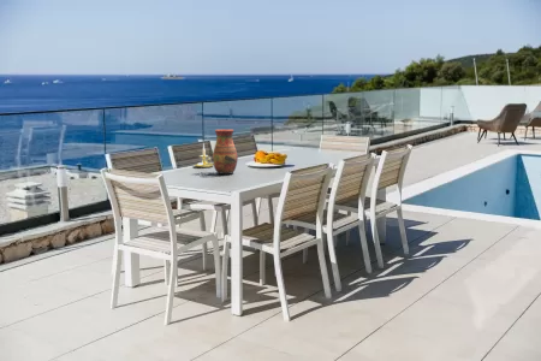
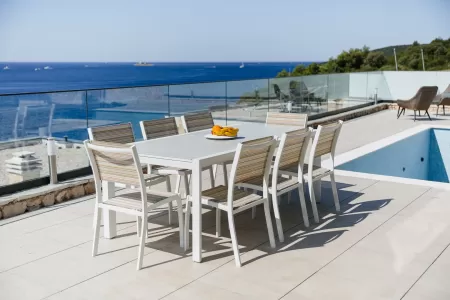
- vase (225, 152)
- candle holder (204, 154)
